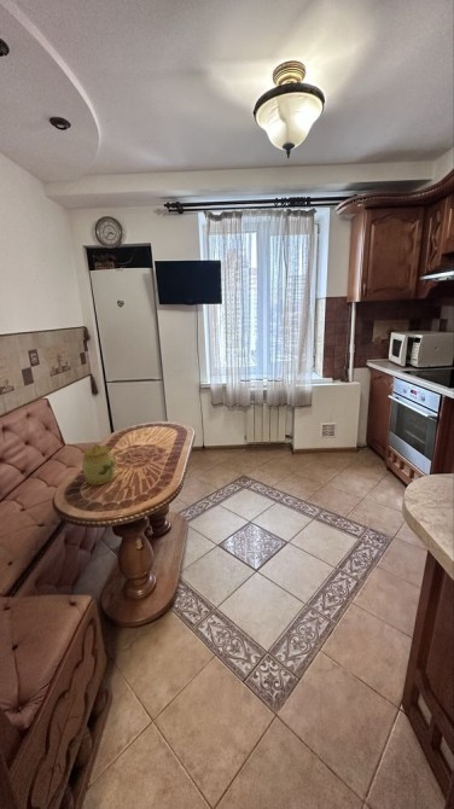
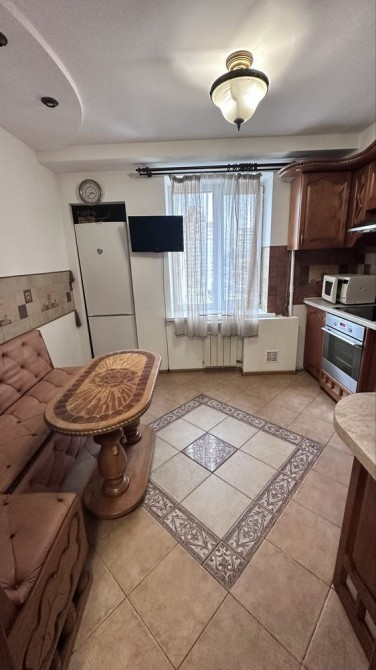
- jar (98, 461)
